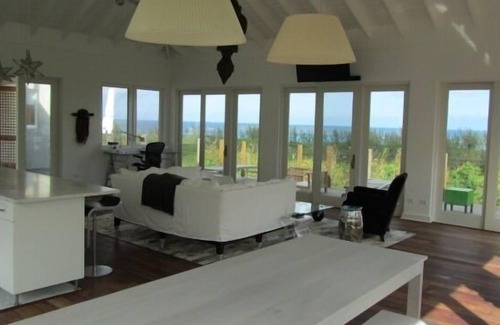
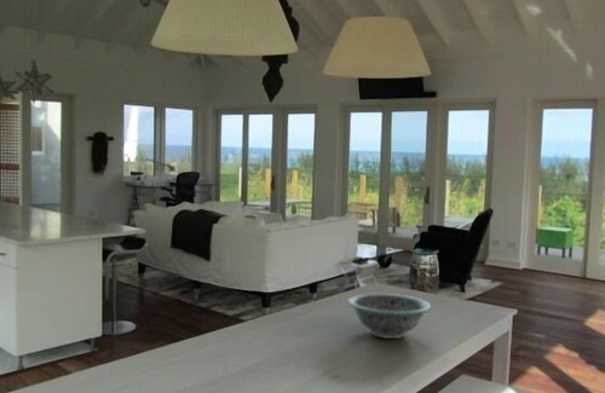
+ decorative bowl (388, 318)
